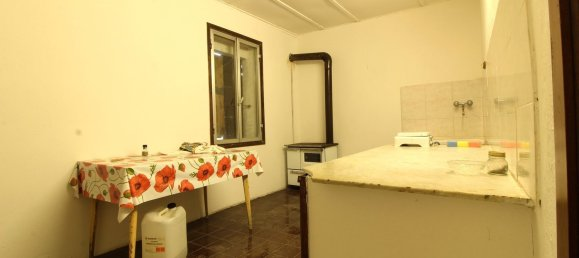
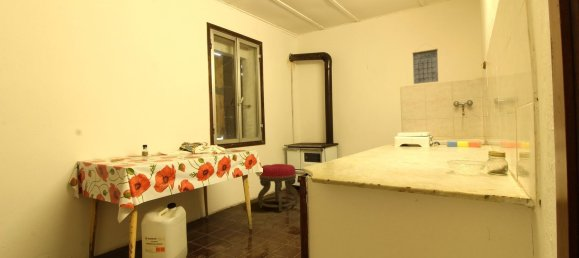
+ calendar (425, 62)
+ stool (277, 185)
